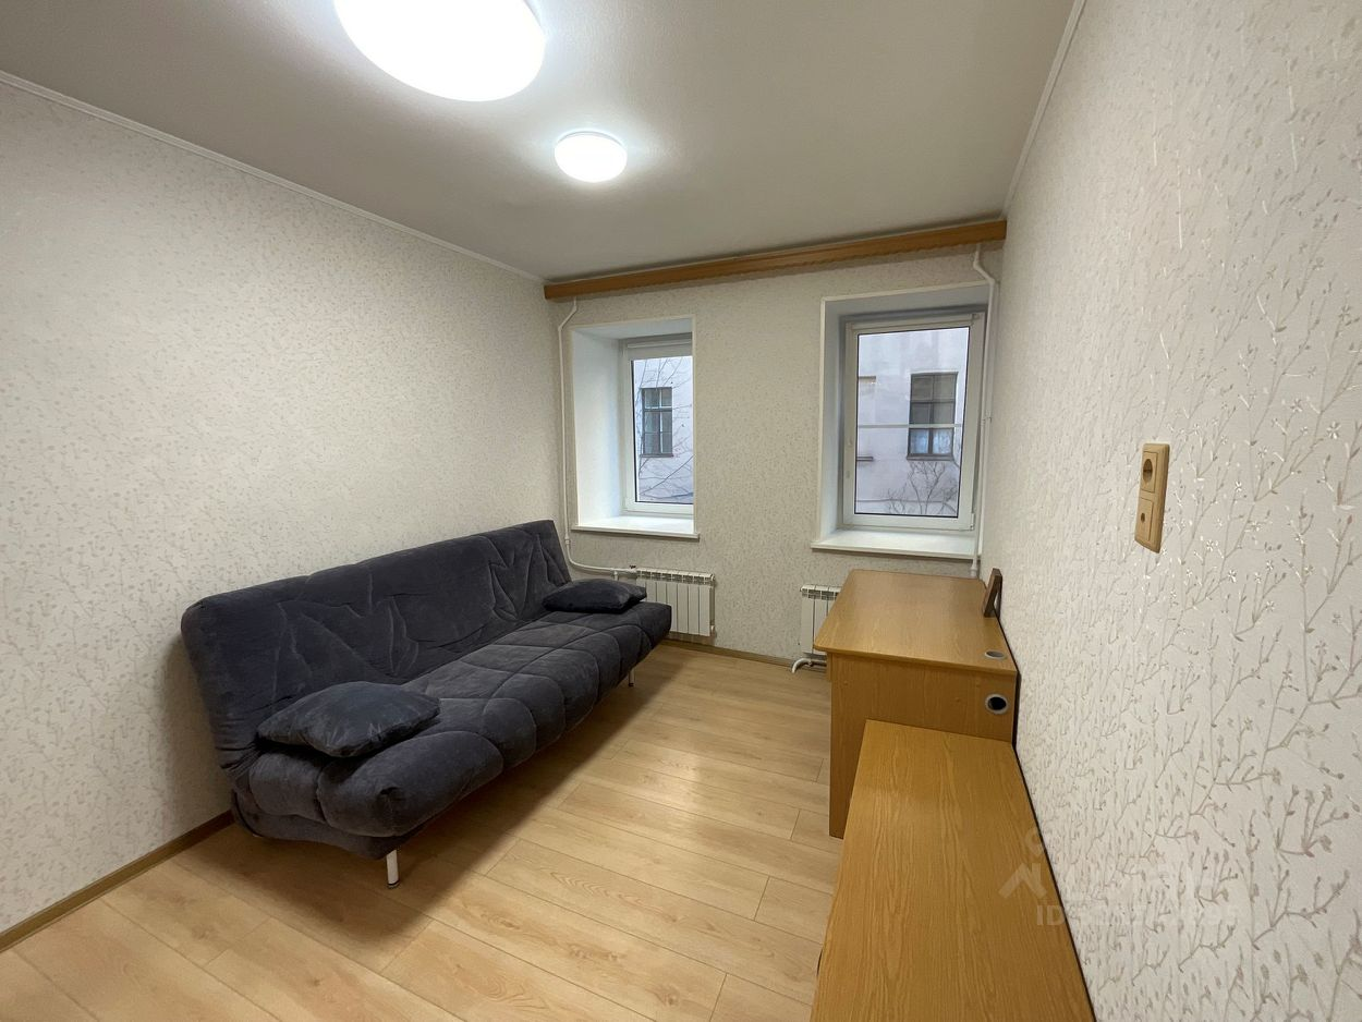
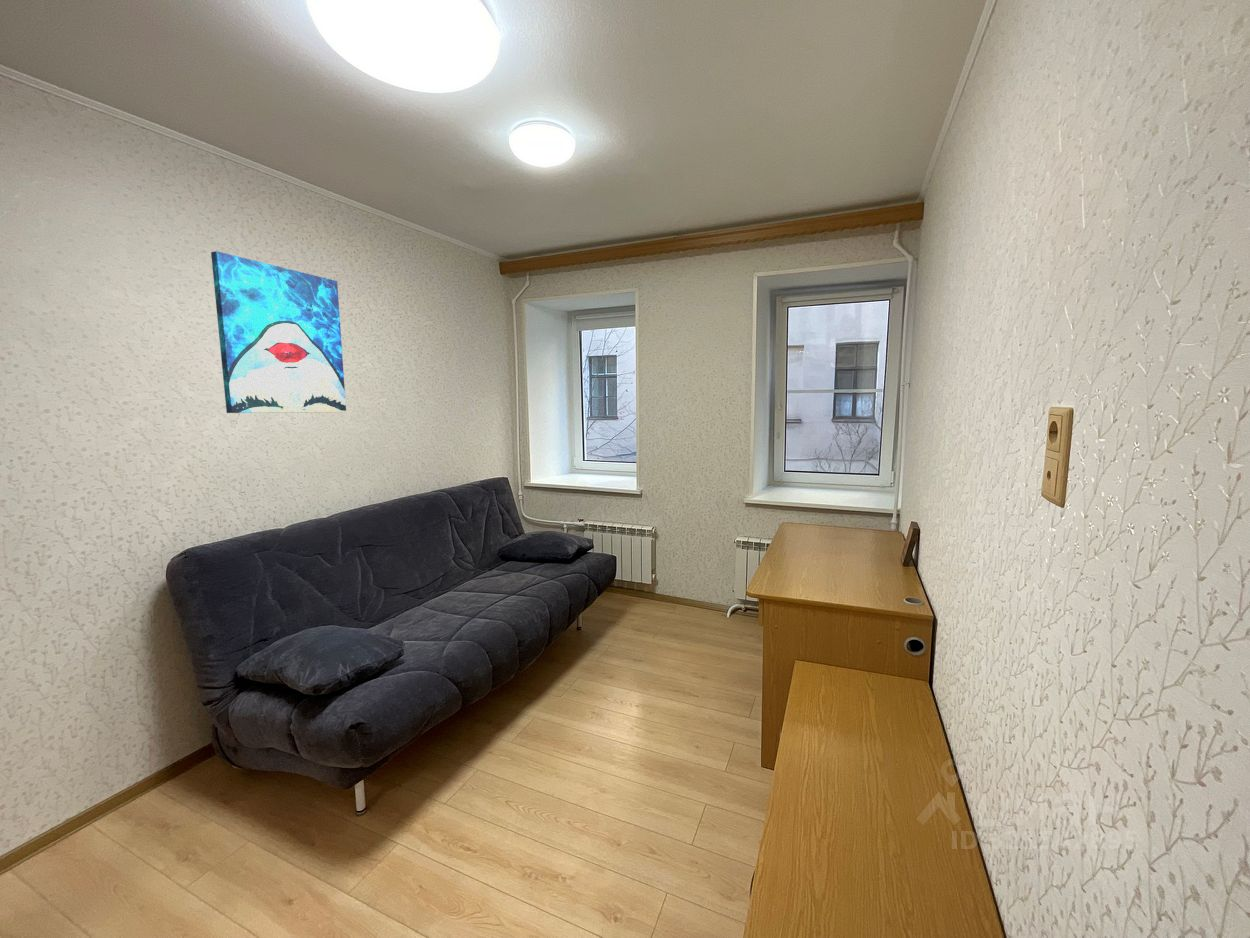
+ wall art (286, 341)
